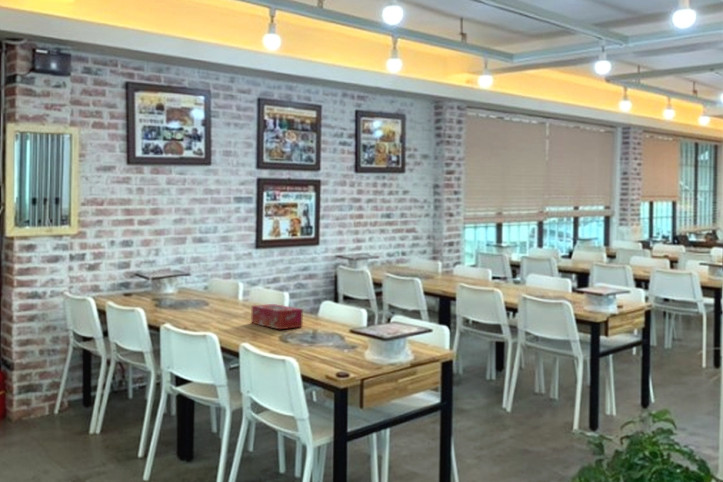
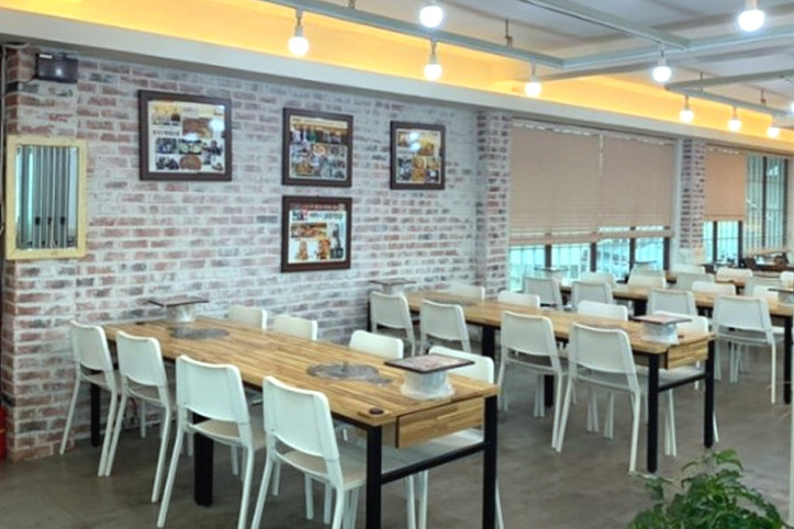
- tissue box (276, 316)
